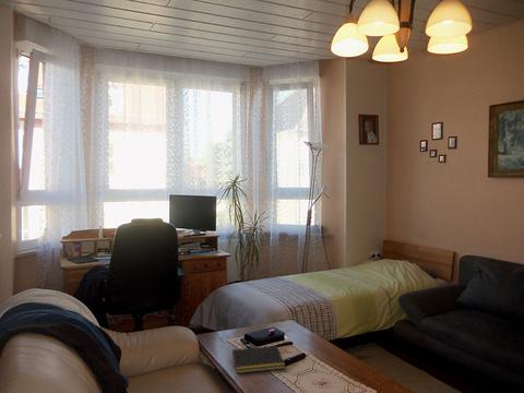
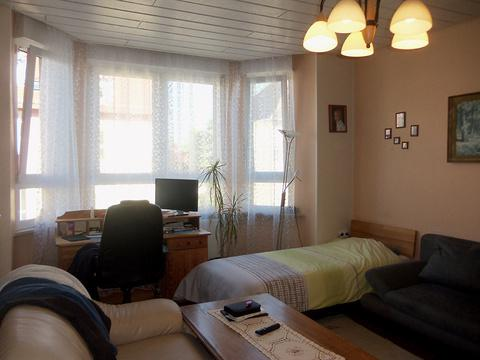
- notepad (258, 358)
